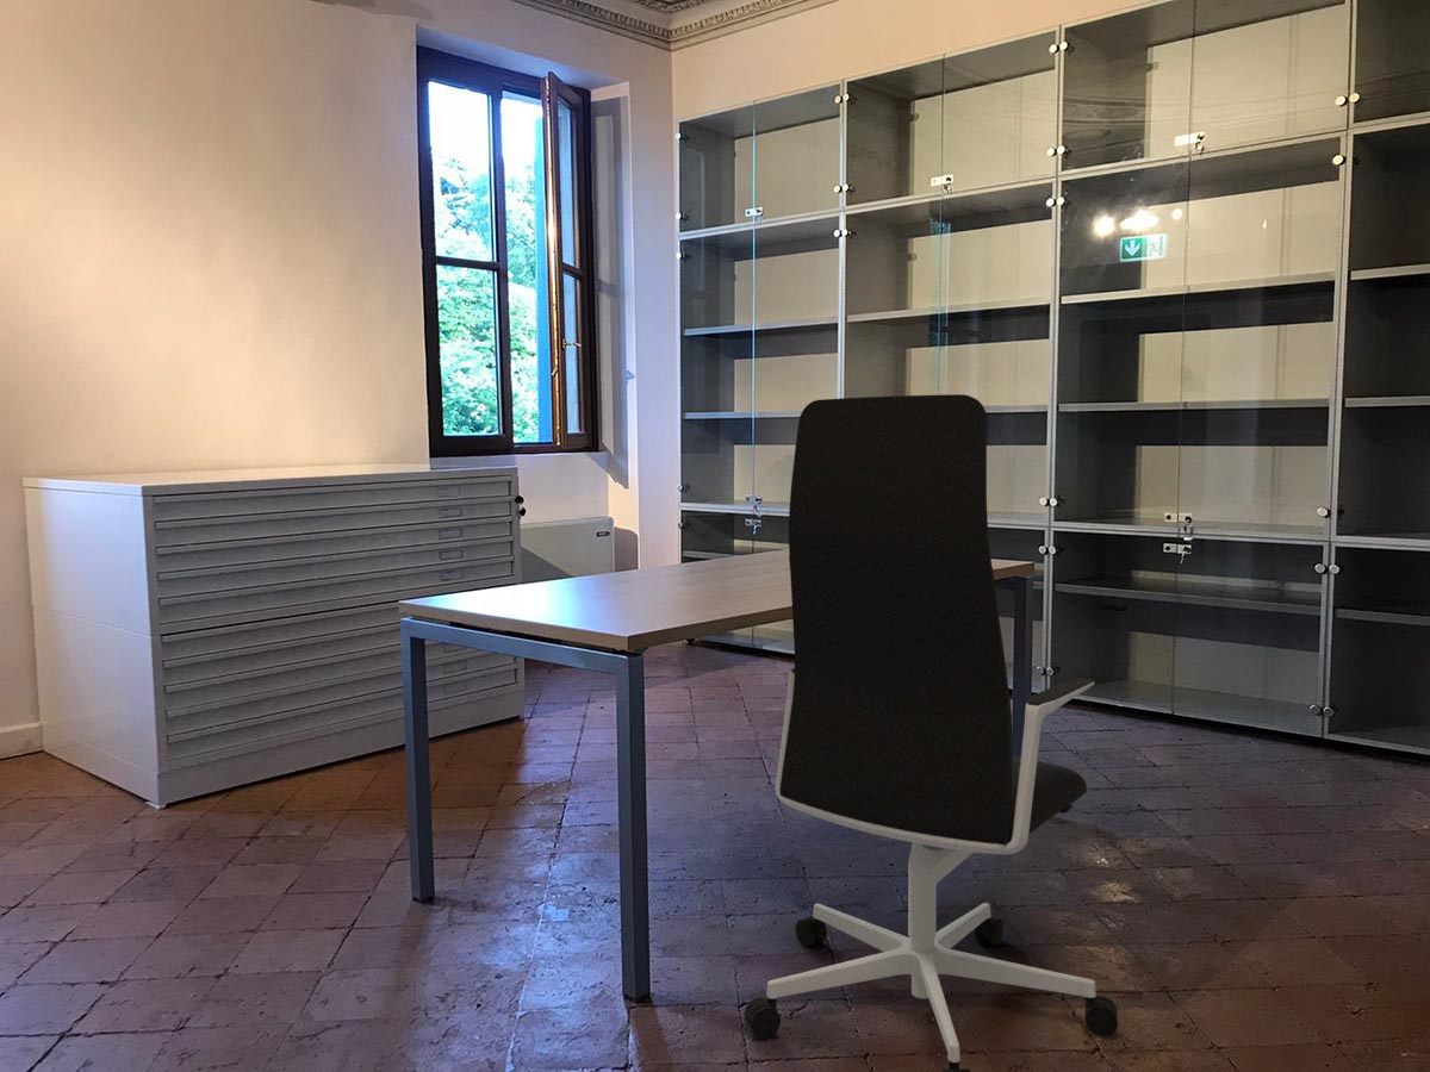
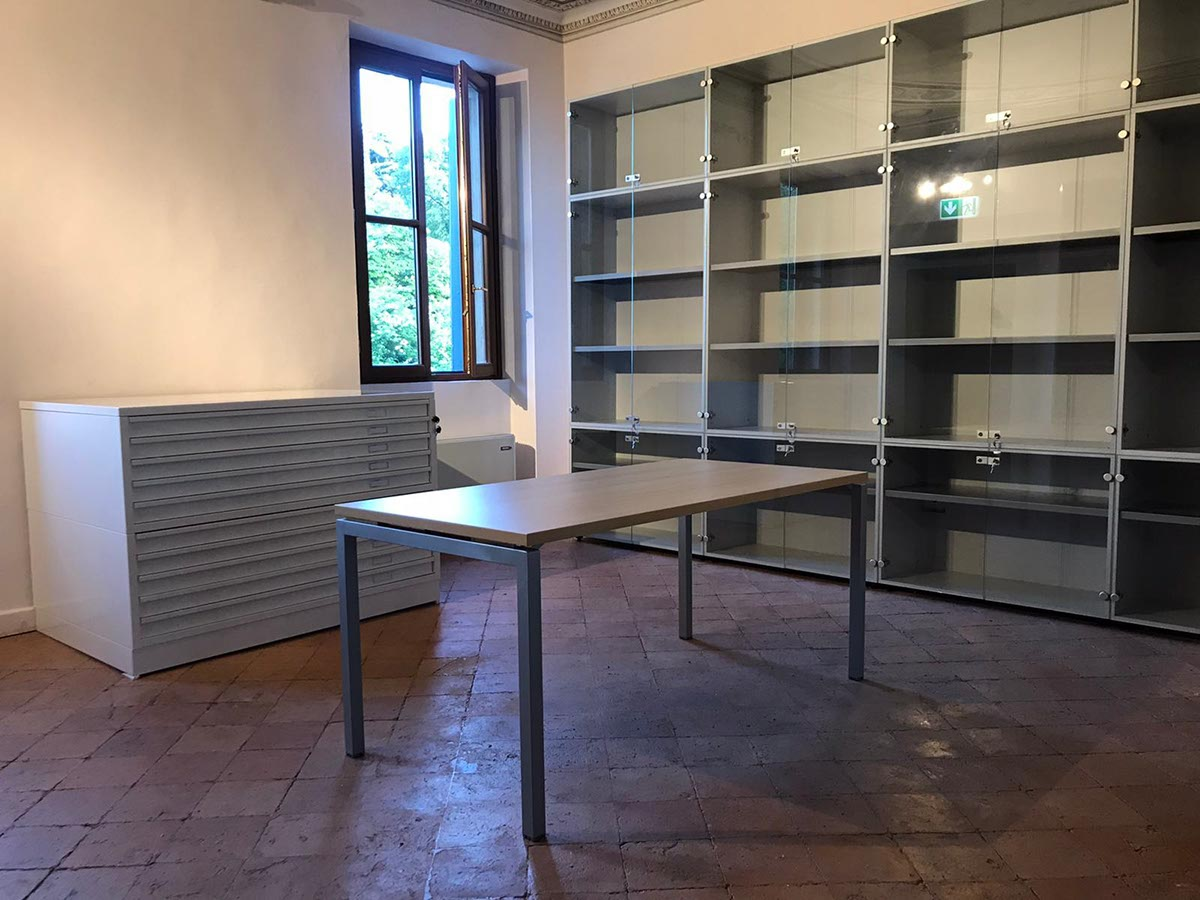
- office chair (930, 705)
